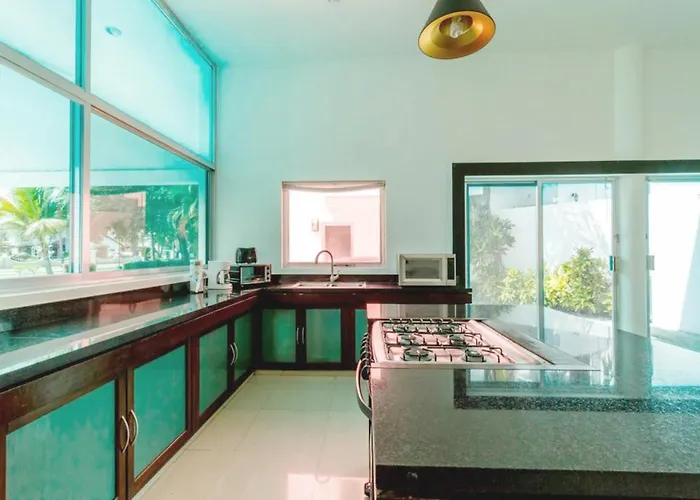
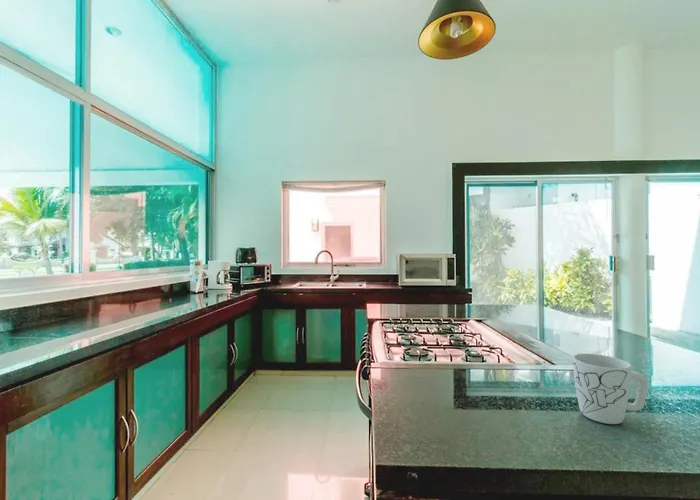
+ mug (610, 388)
